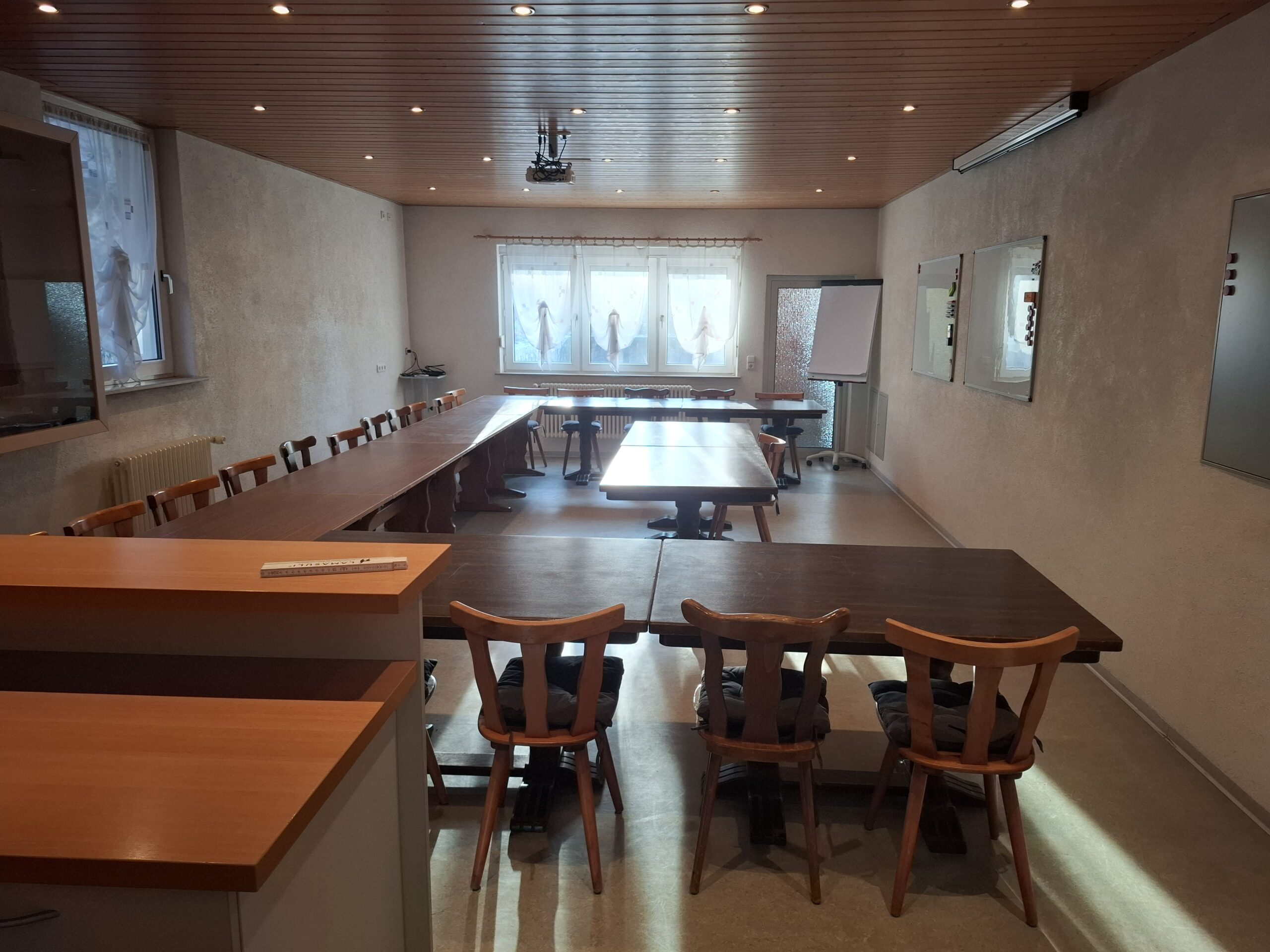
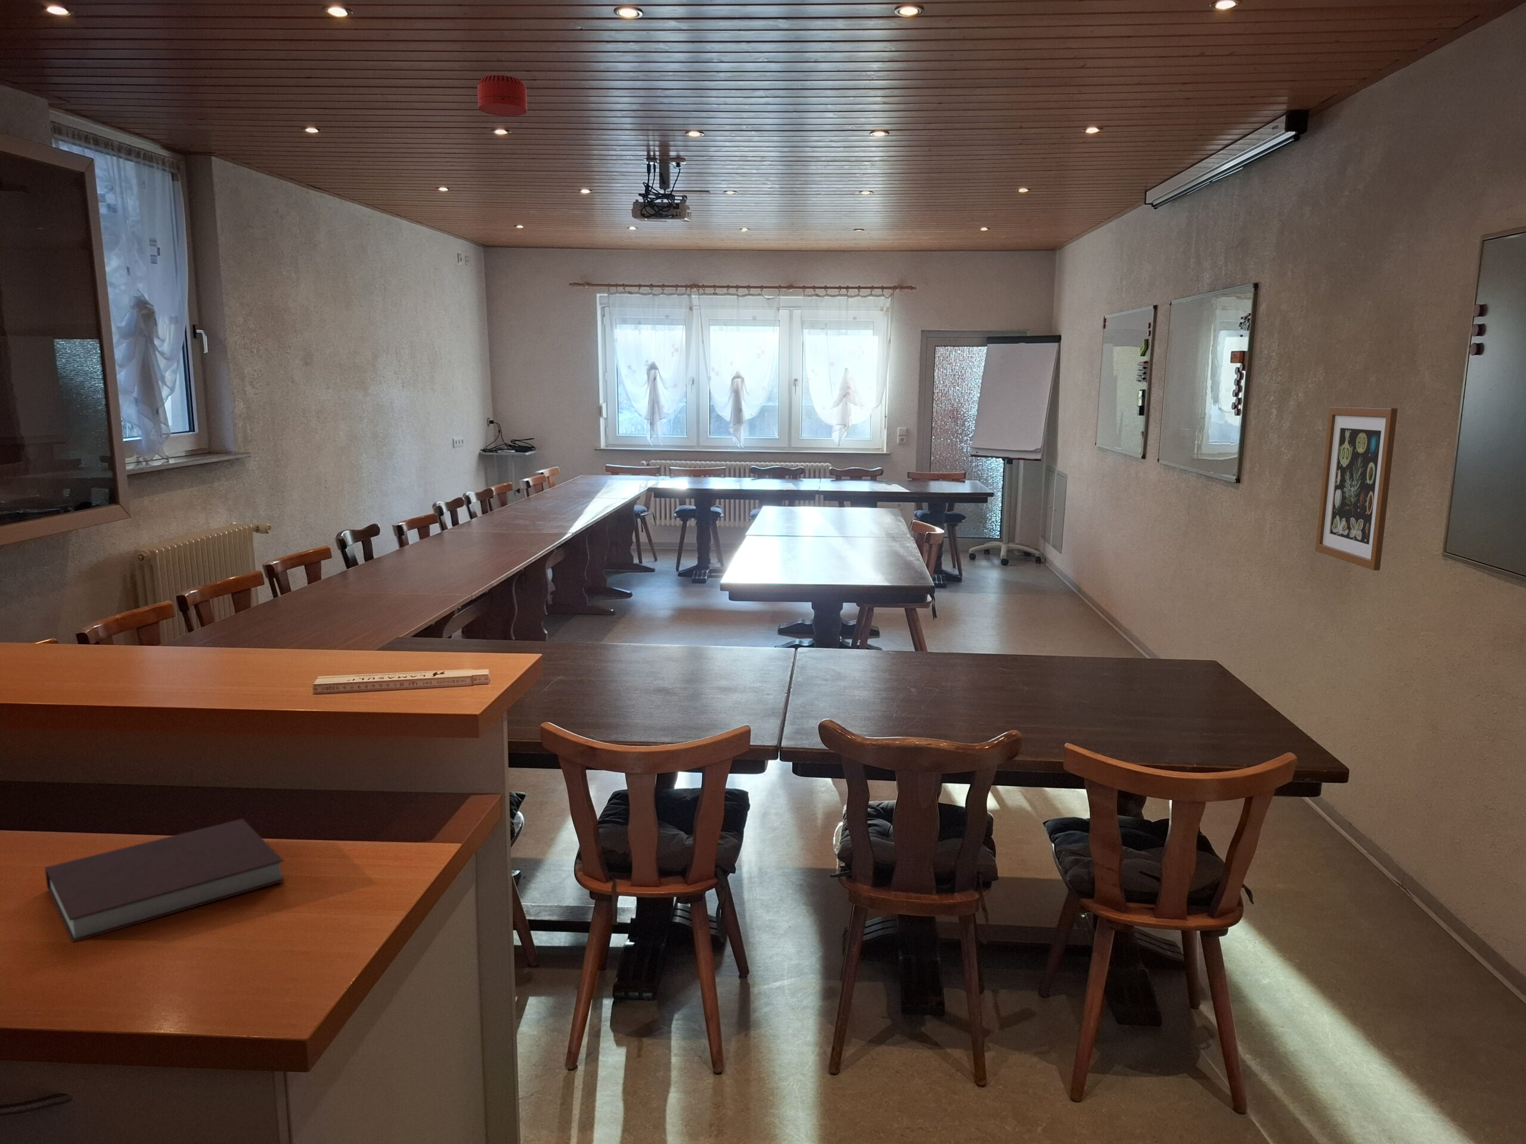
+ wall art (1353, 484)
+ smoke detector (502, 95)
+ notebook (166, 874)
